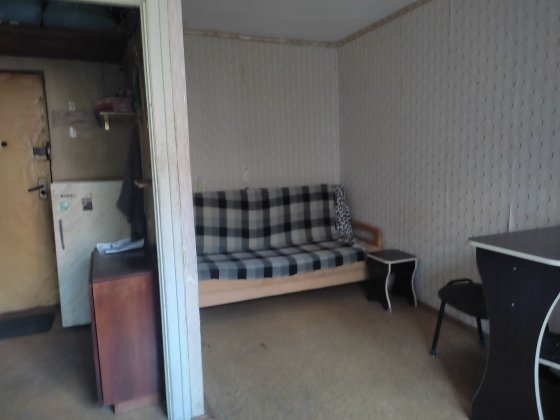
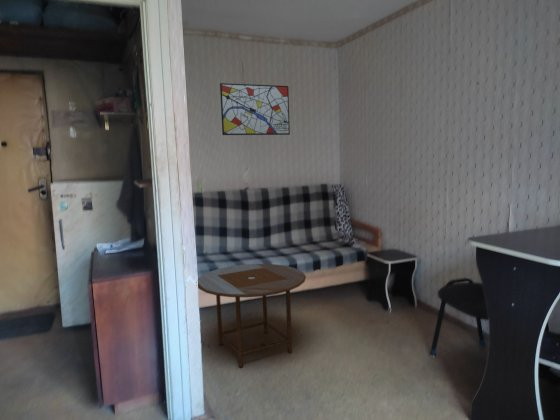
+ wall art (256, 109)
+ side table (263, 312)
